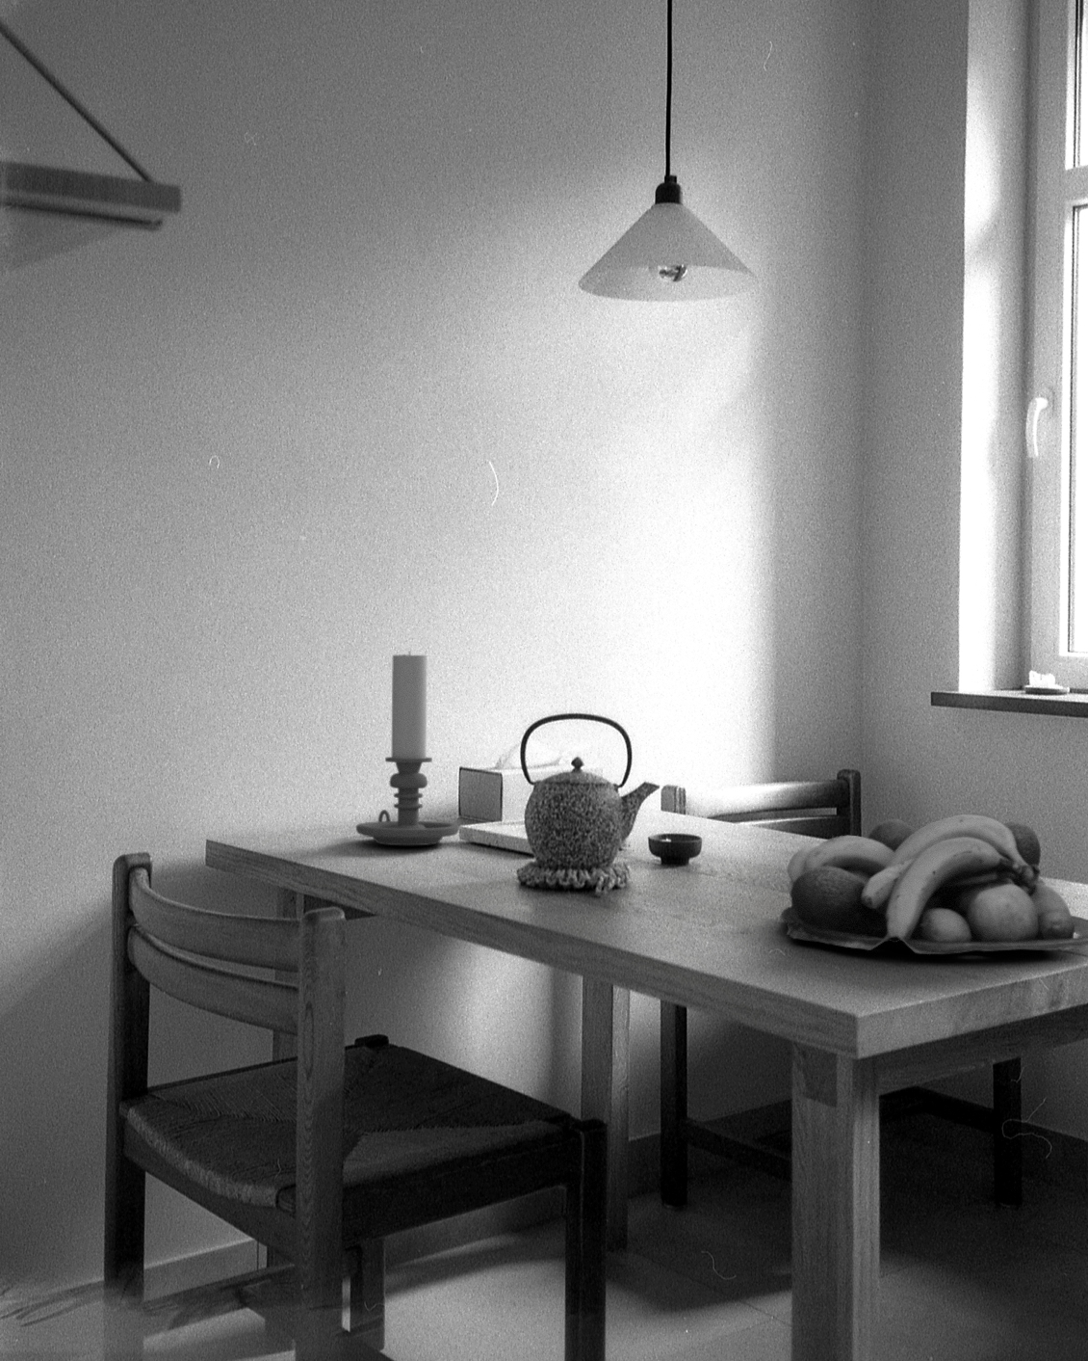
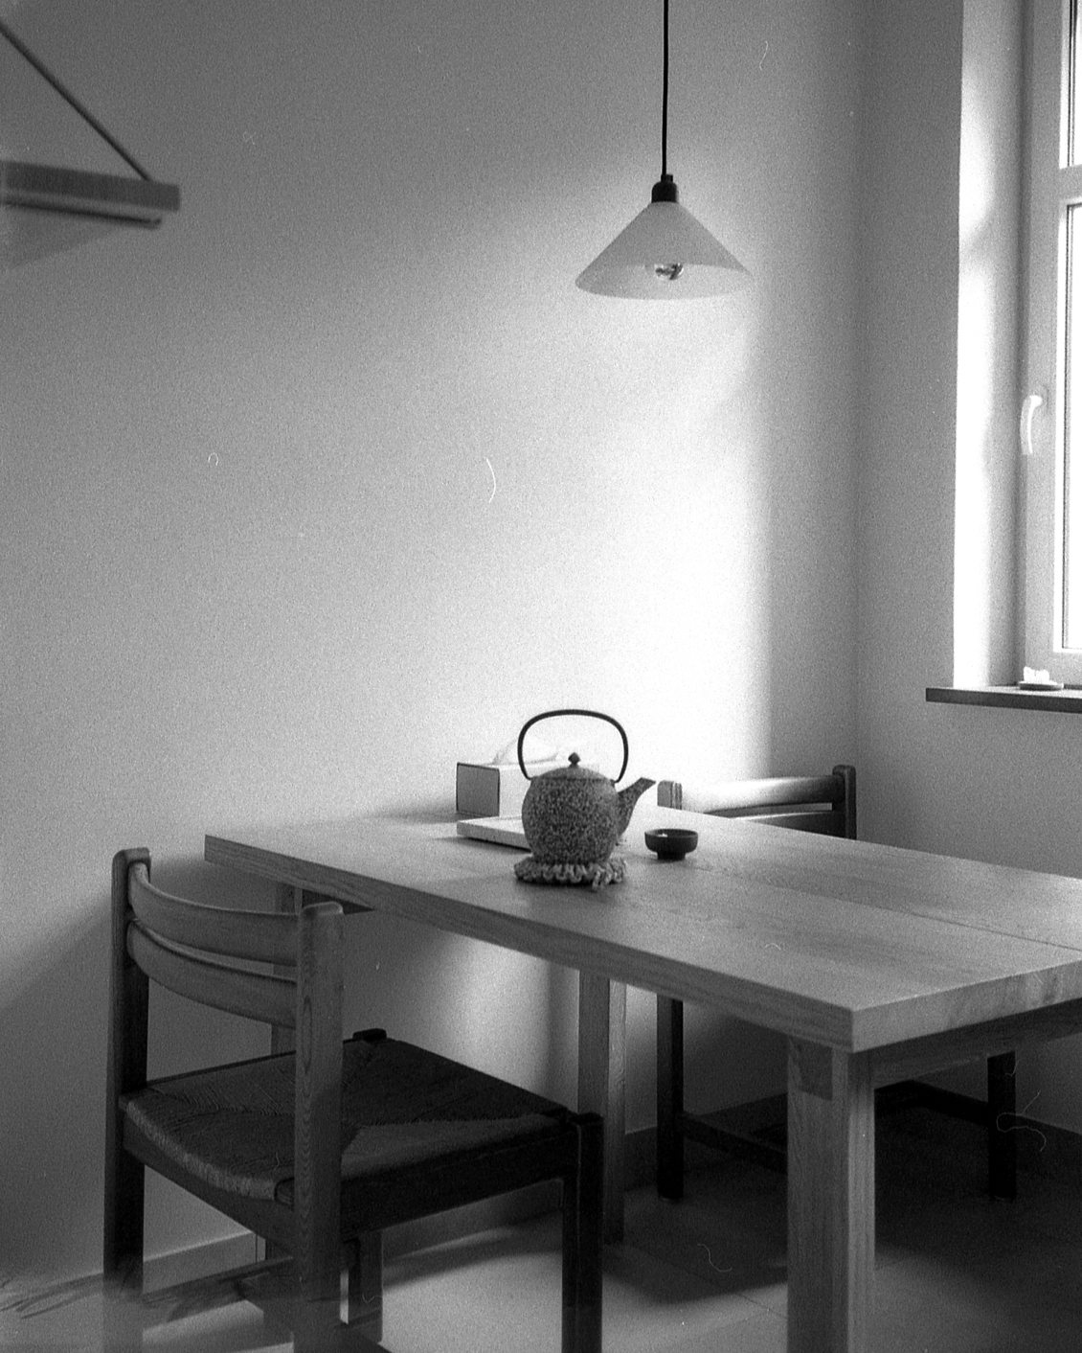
- candle holder (404, 745)
- fruit bowl (943, 871)
